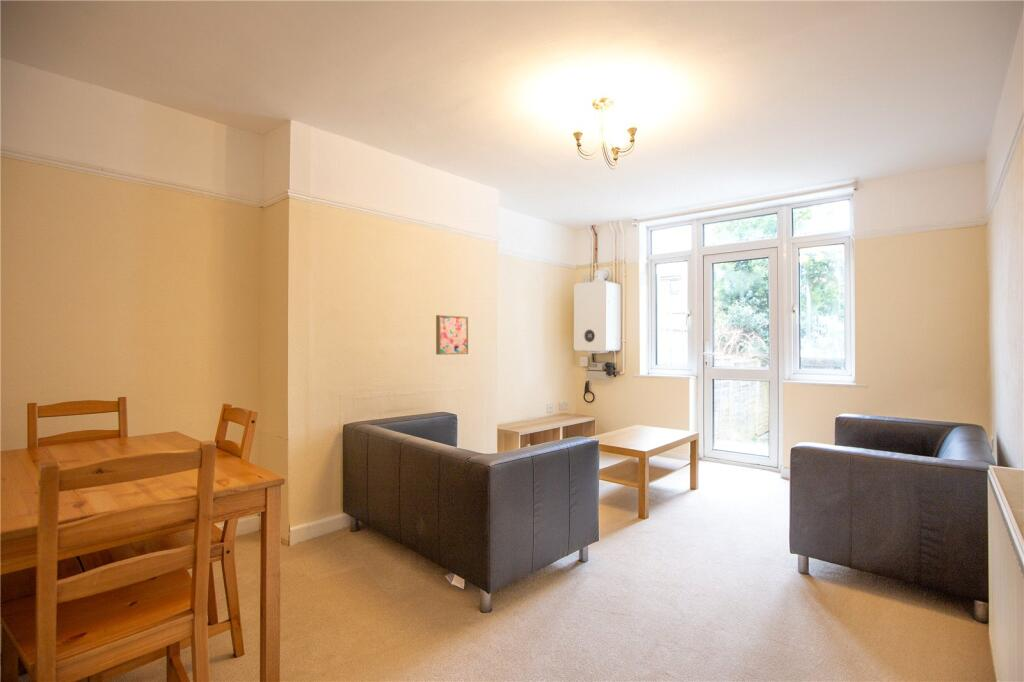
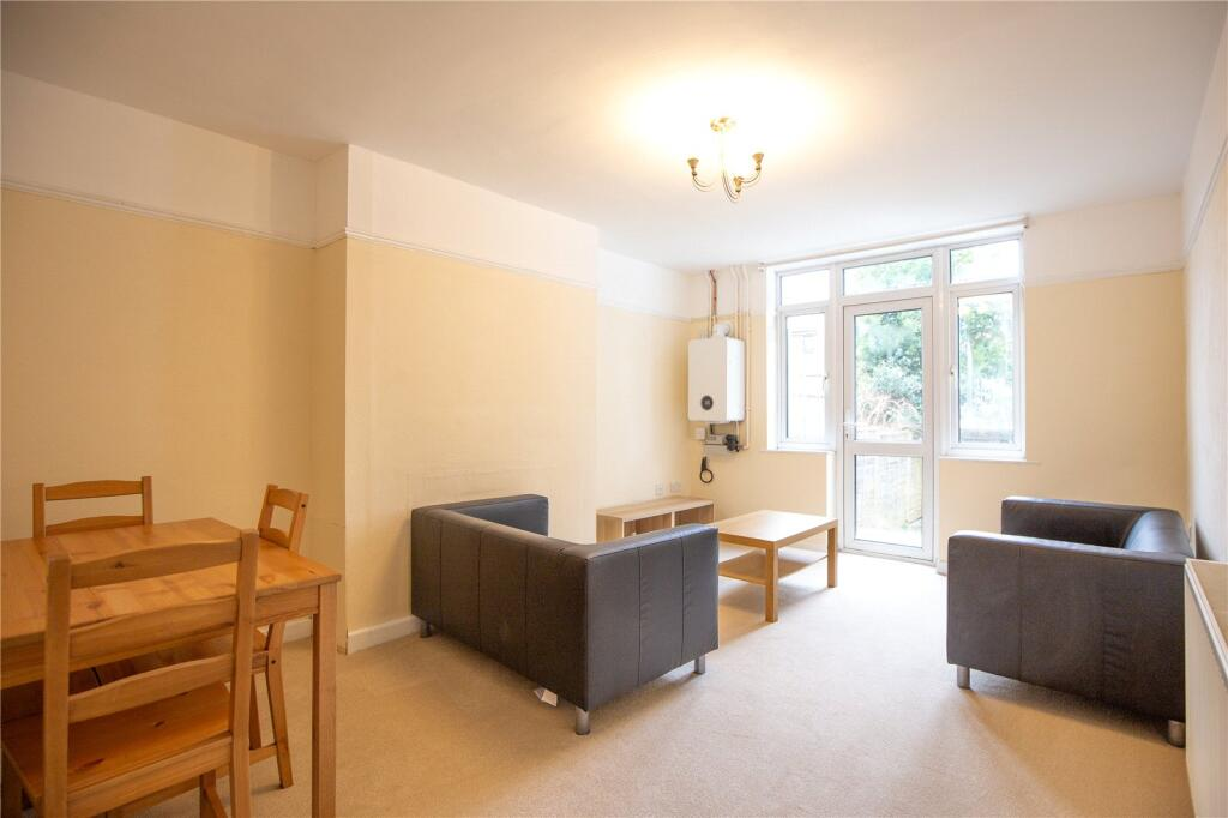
- wall art (452, 335)
